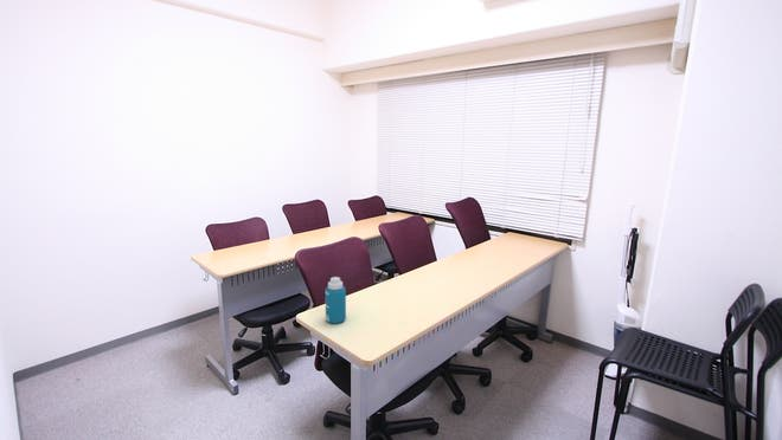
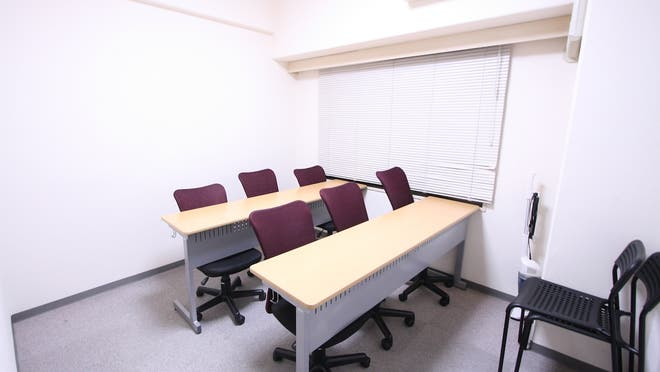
- bottle (335, 299)
